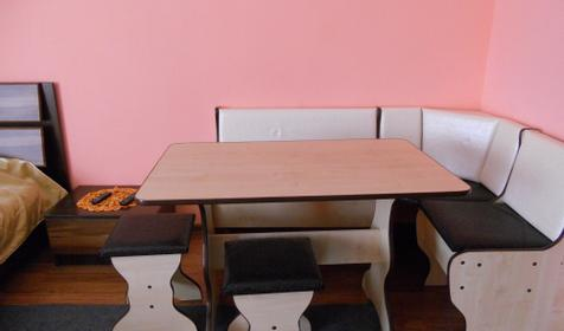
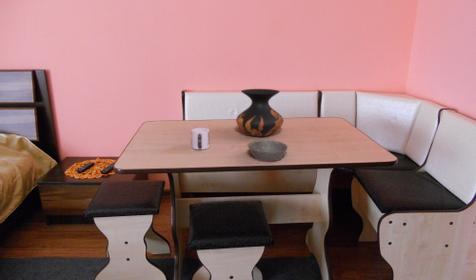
+ vase (259, 112)
+ mug (200, 139)
+ bowl (267, 150)
